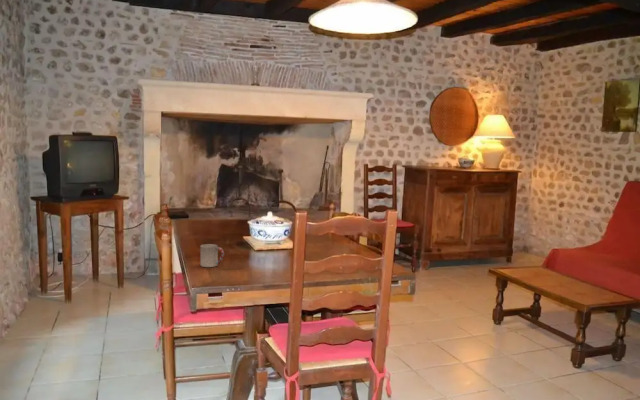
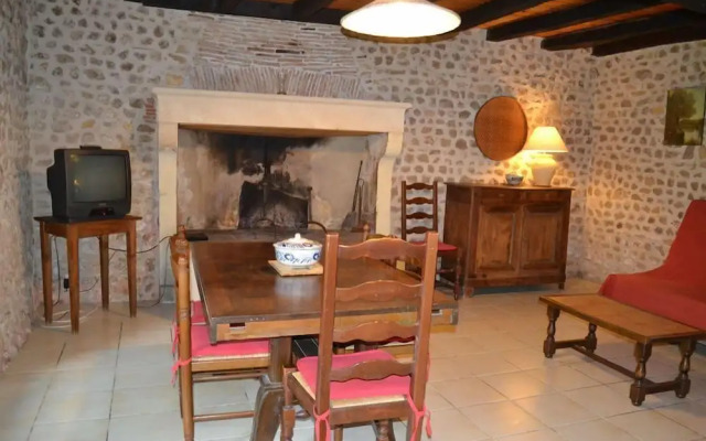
- cup (212, 255)
